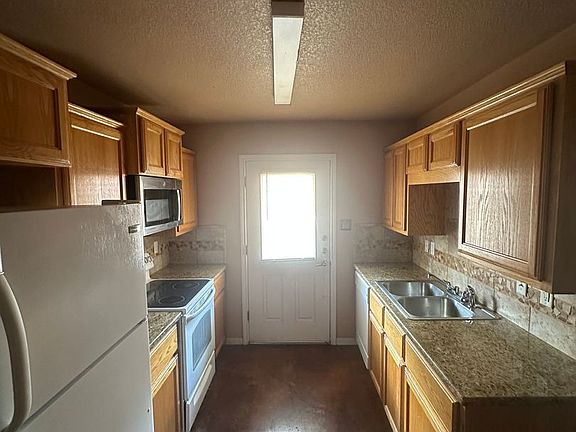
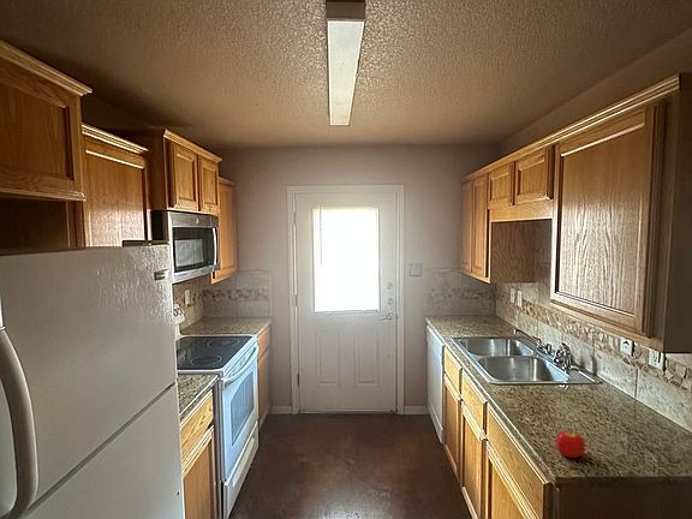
+ fruit (569, 442)
